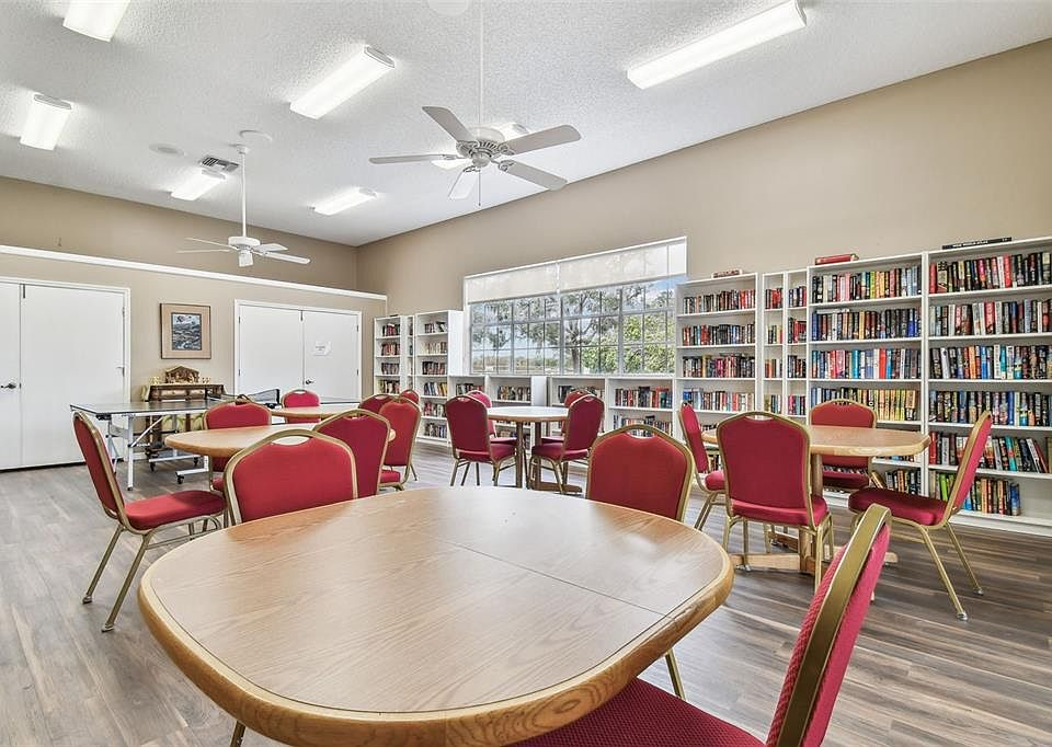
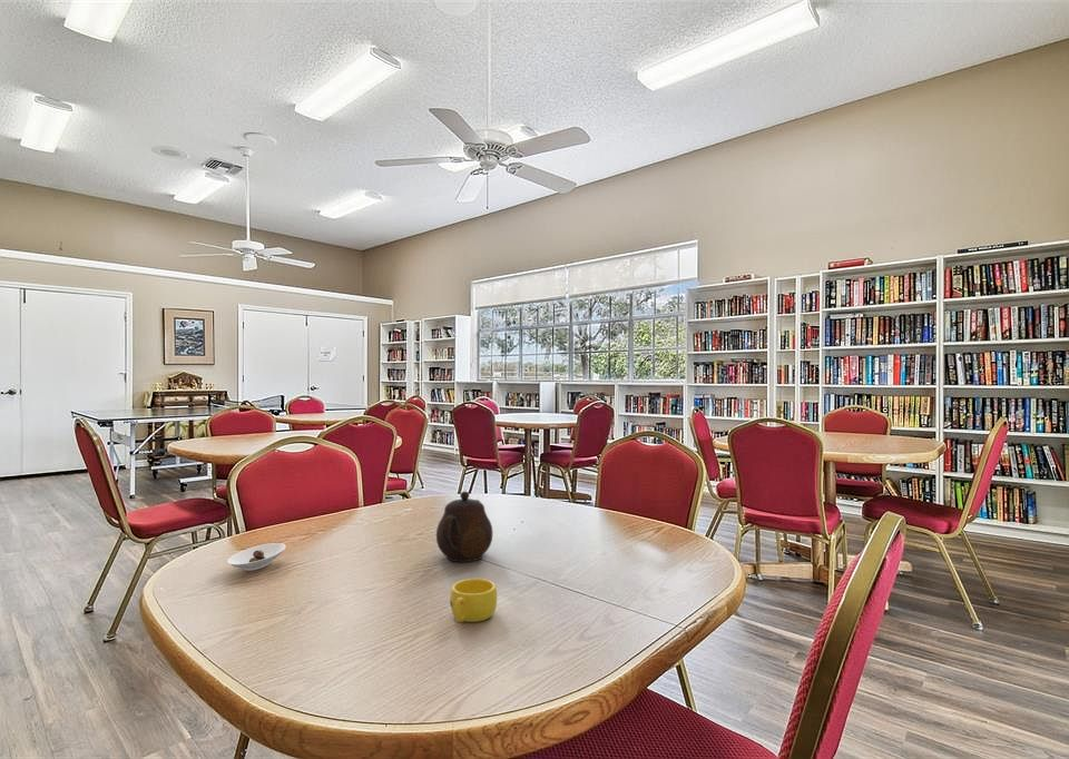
+ saucer (257, 558)
+ teapot (462, 524)
+ cup (470, 602)
